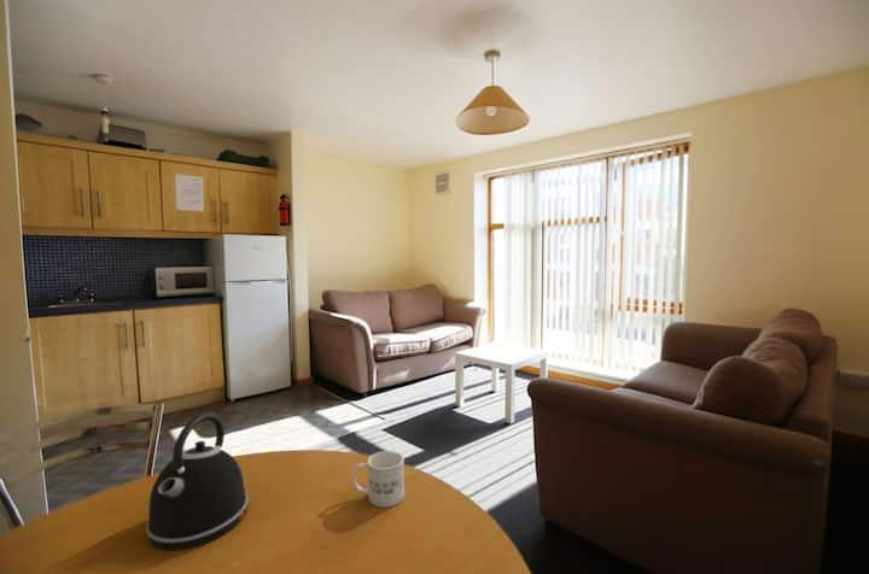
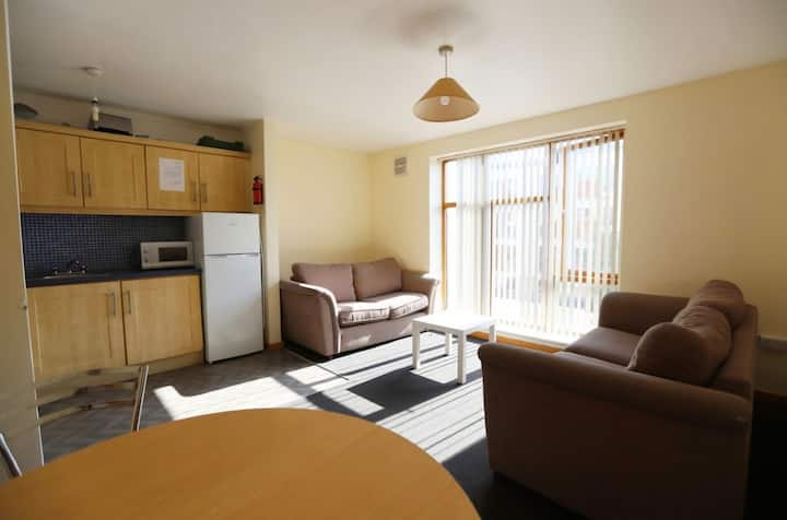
- kettle (197, 468)
- mug (378, 478)
